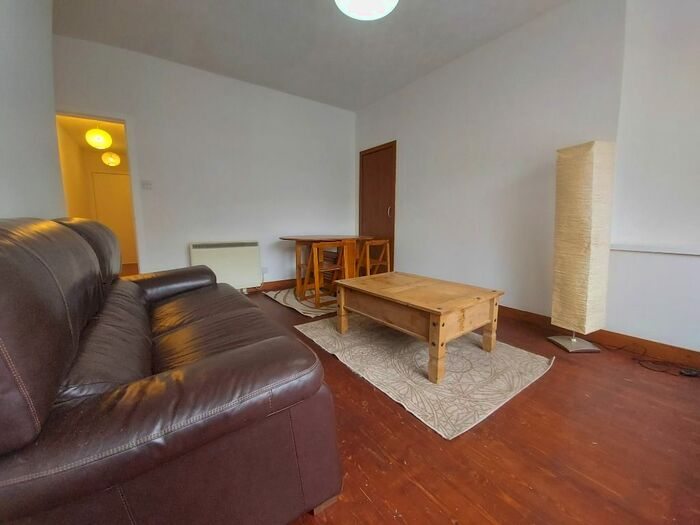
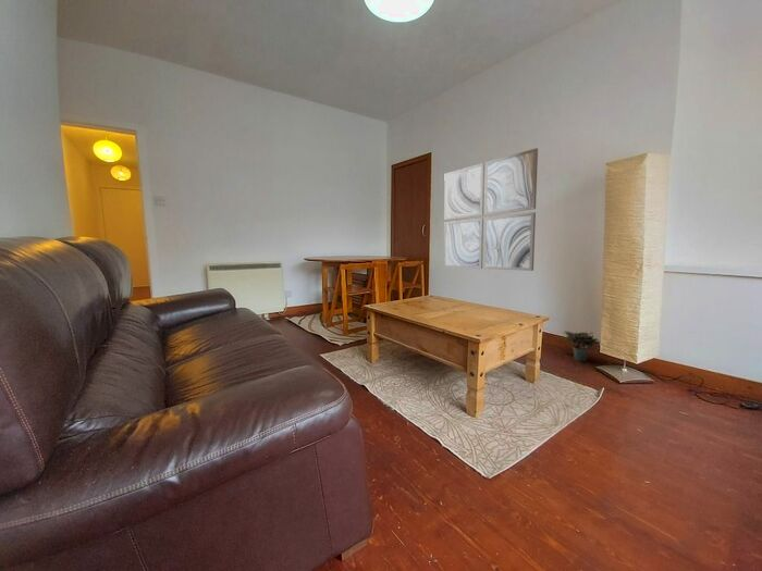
+ potted plant (580, 346)
+ wall art (484, 218)
